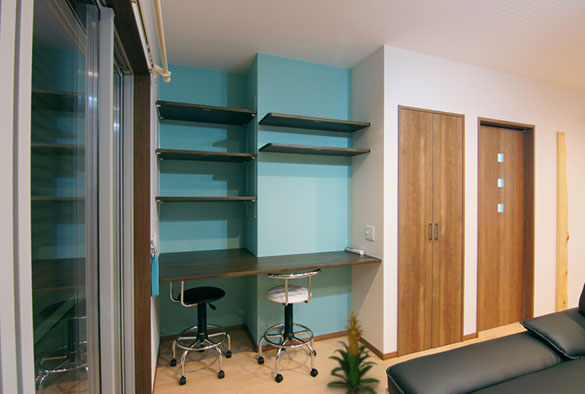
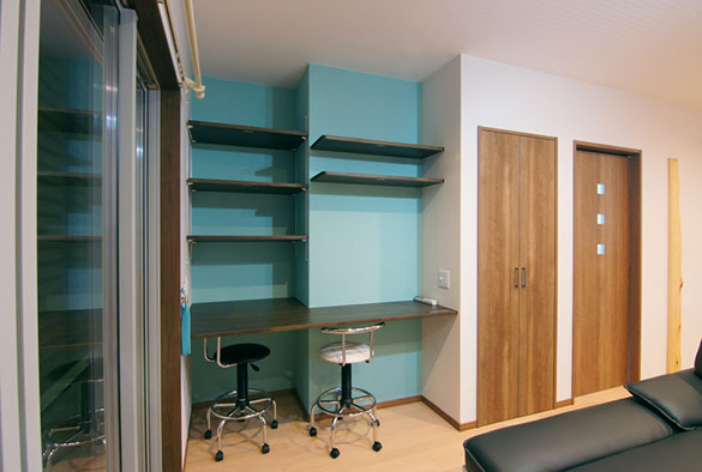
- indoor plant (353, 347)
